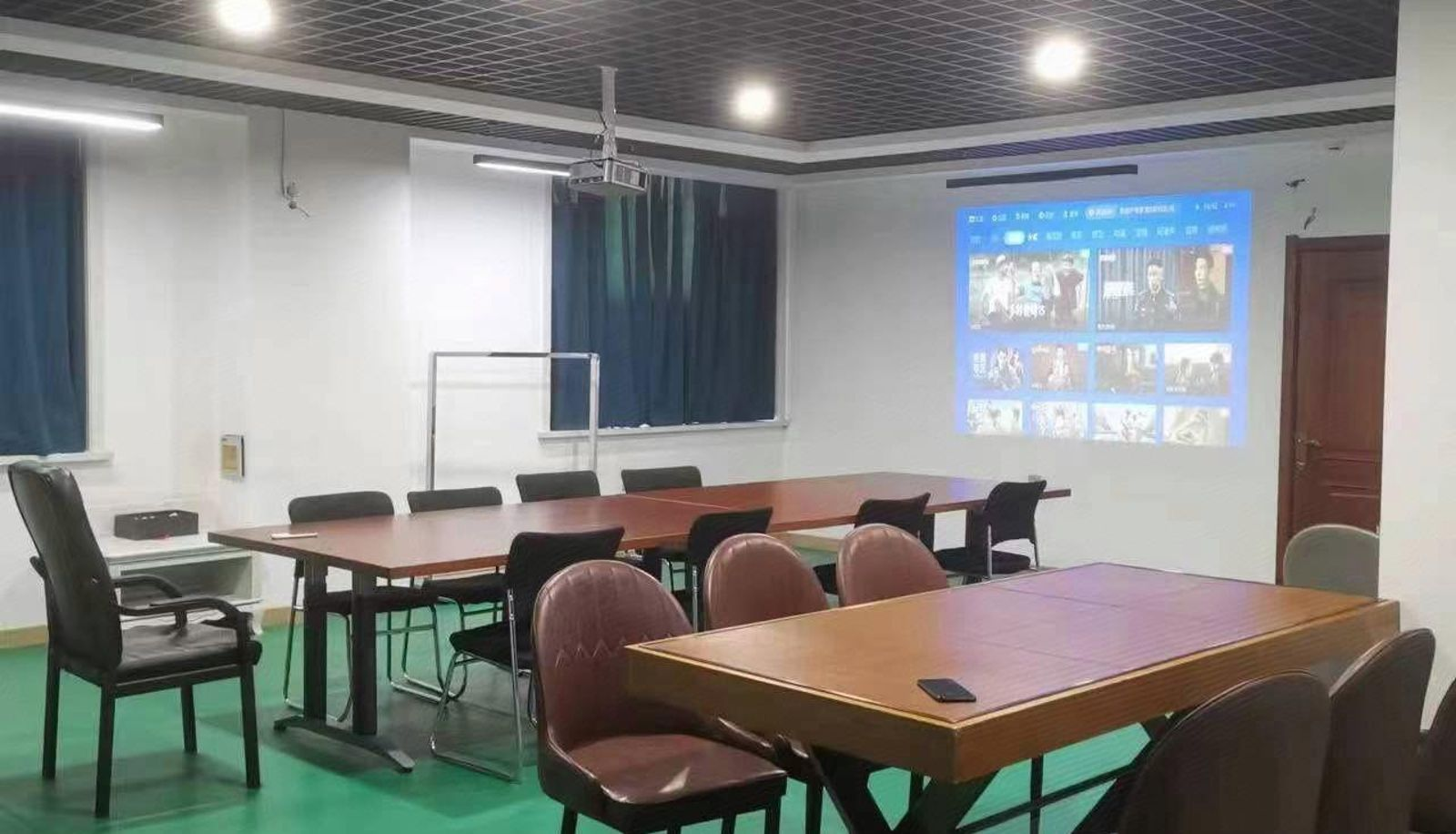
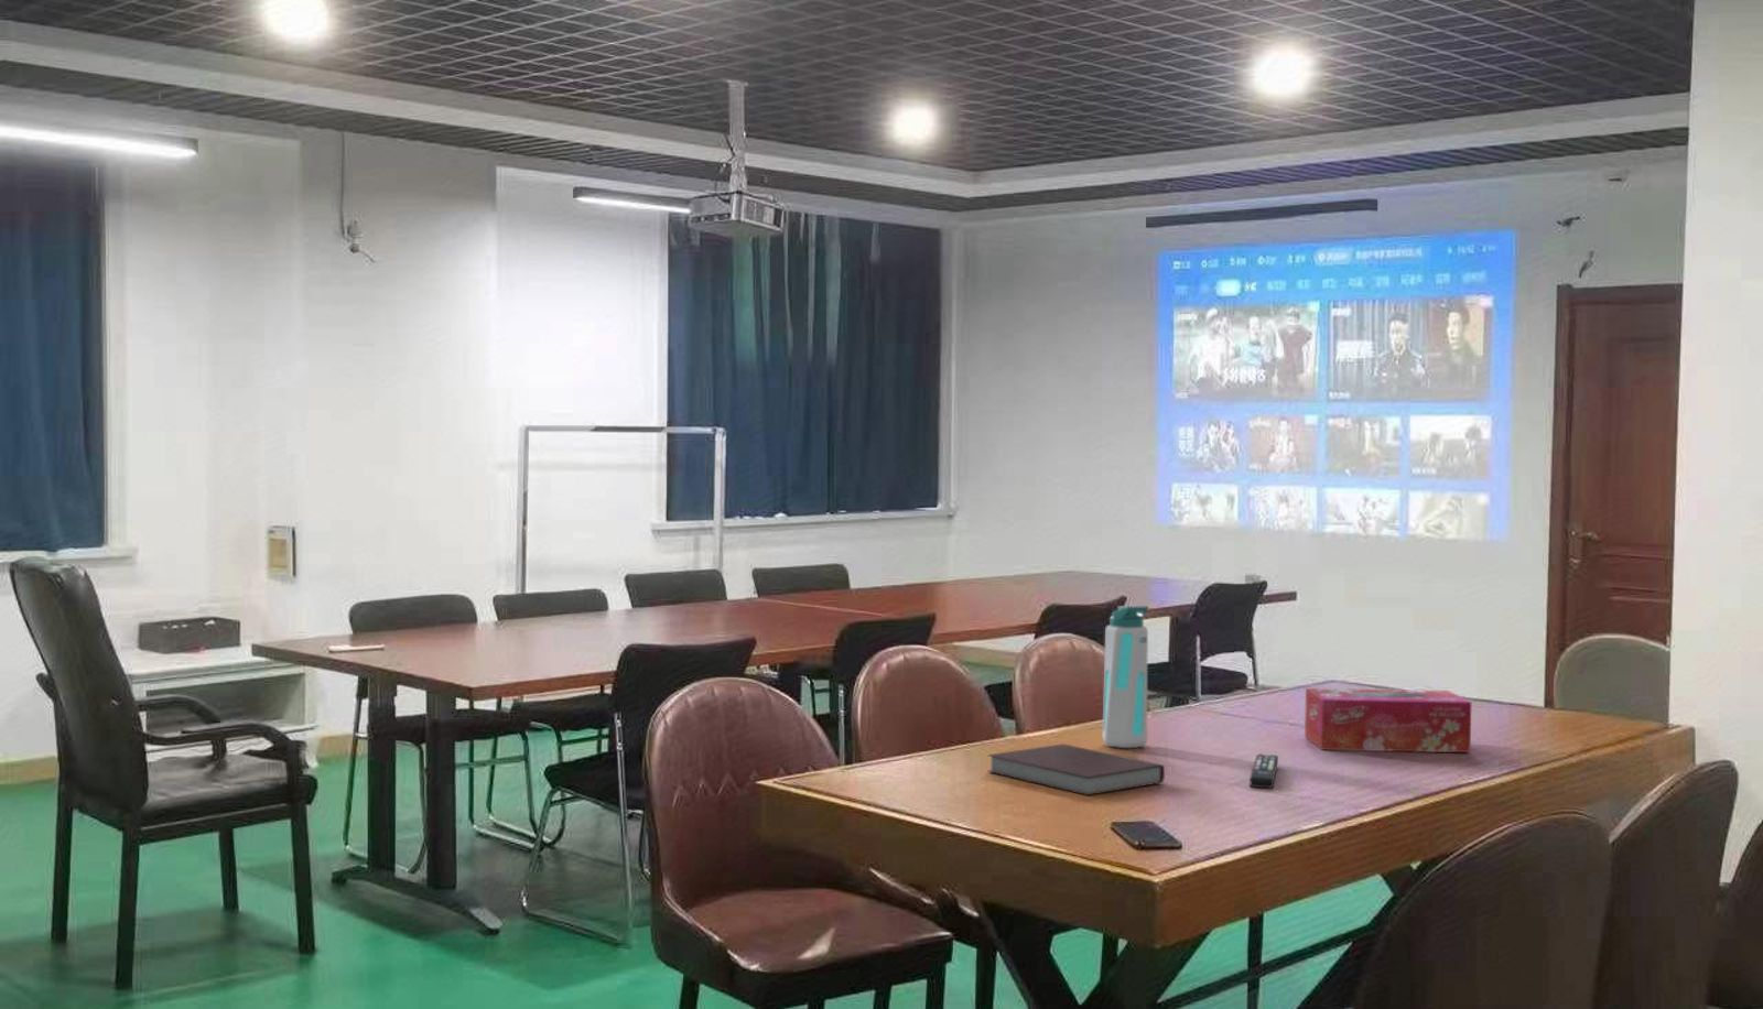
+ tissue box (1385, 720)
+ water bottle (1127, 674)
+ remote control (1264, 769)
+ notebook (1074, 768)
